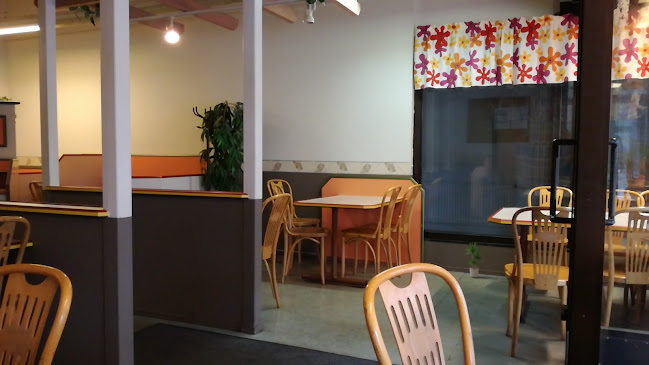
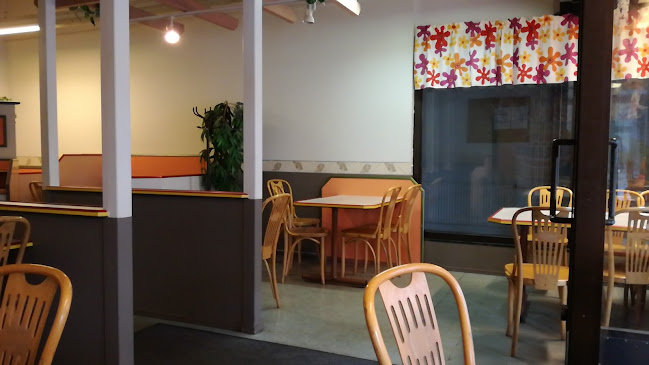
- potted plant (475, 259)
